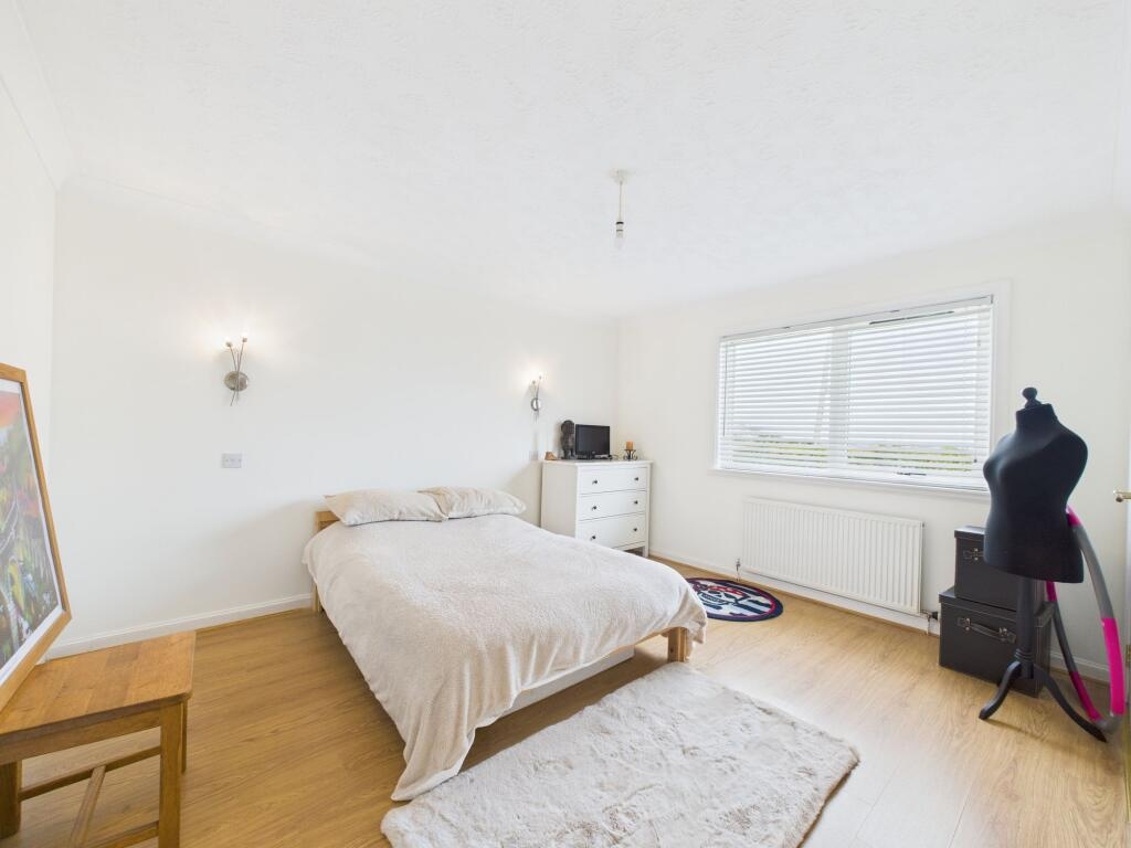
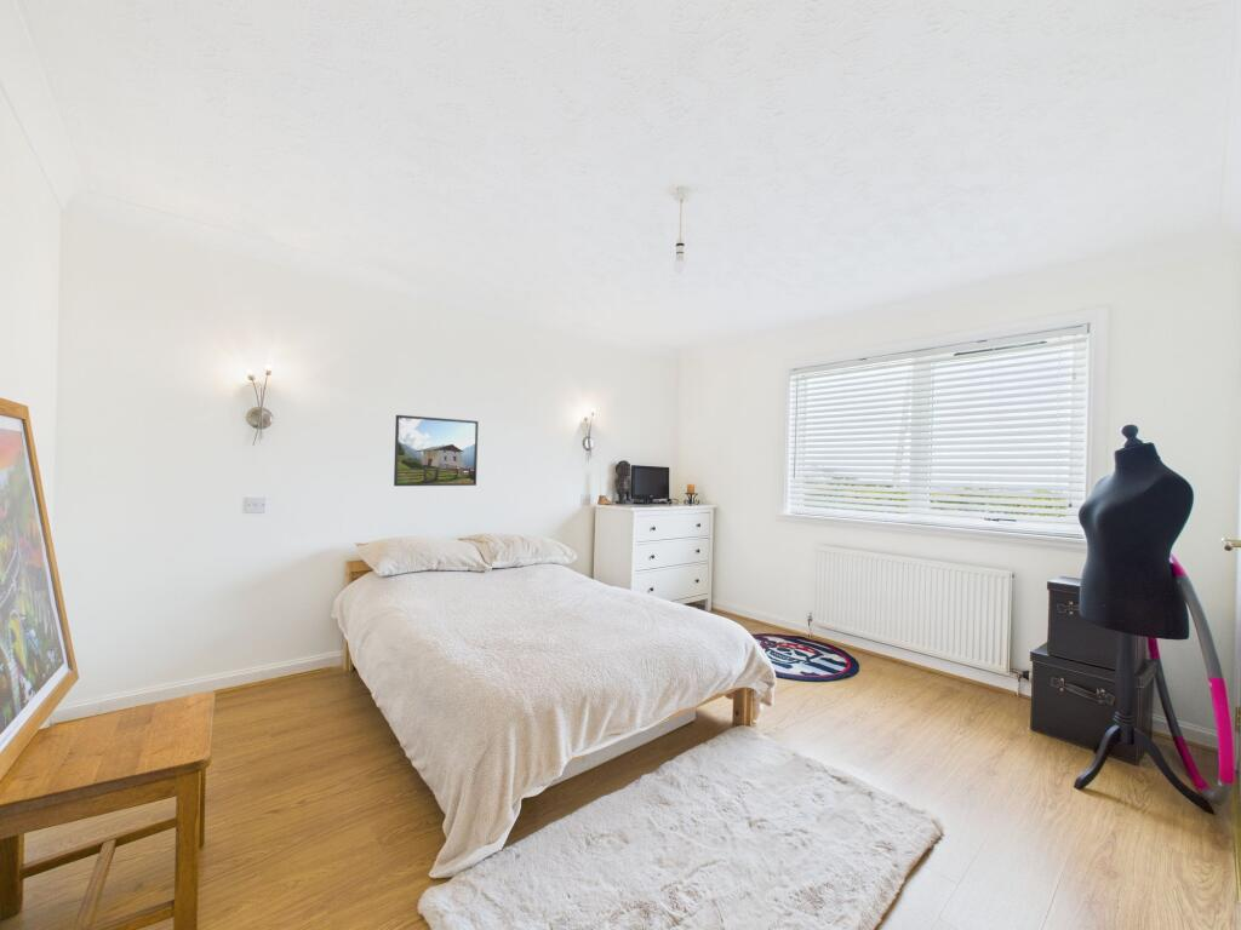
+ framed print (438, 452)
